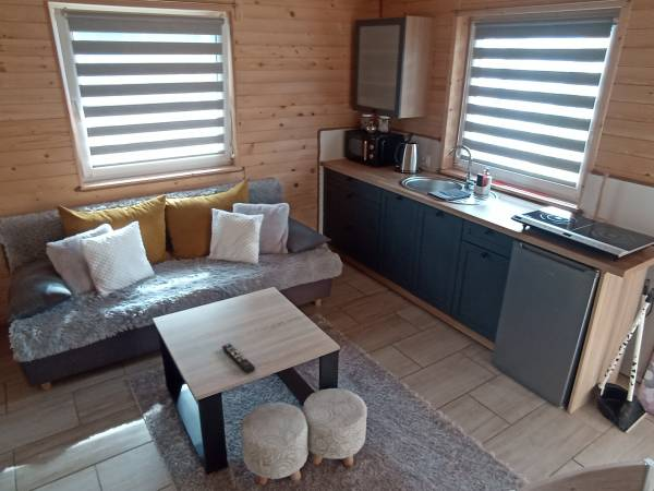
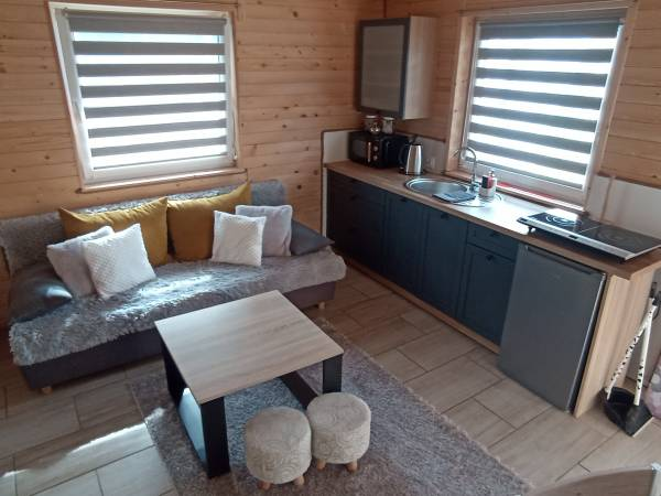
- remote control (238, 357)
